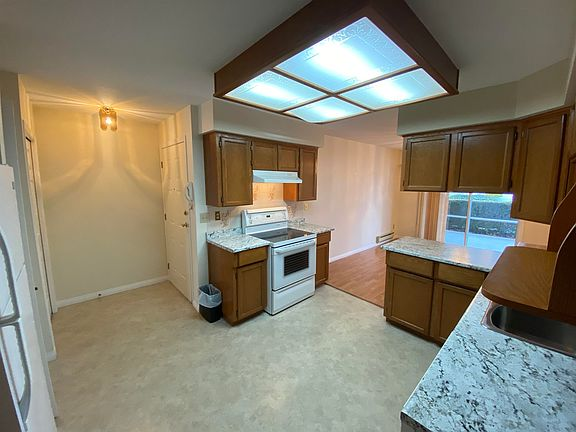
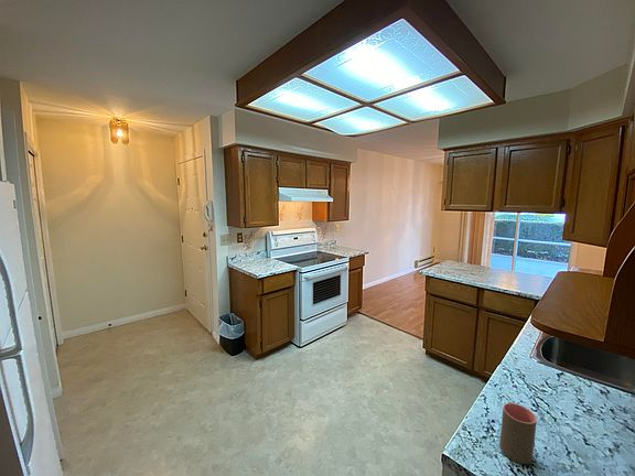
+ cup (517, 432)
